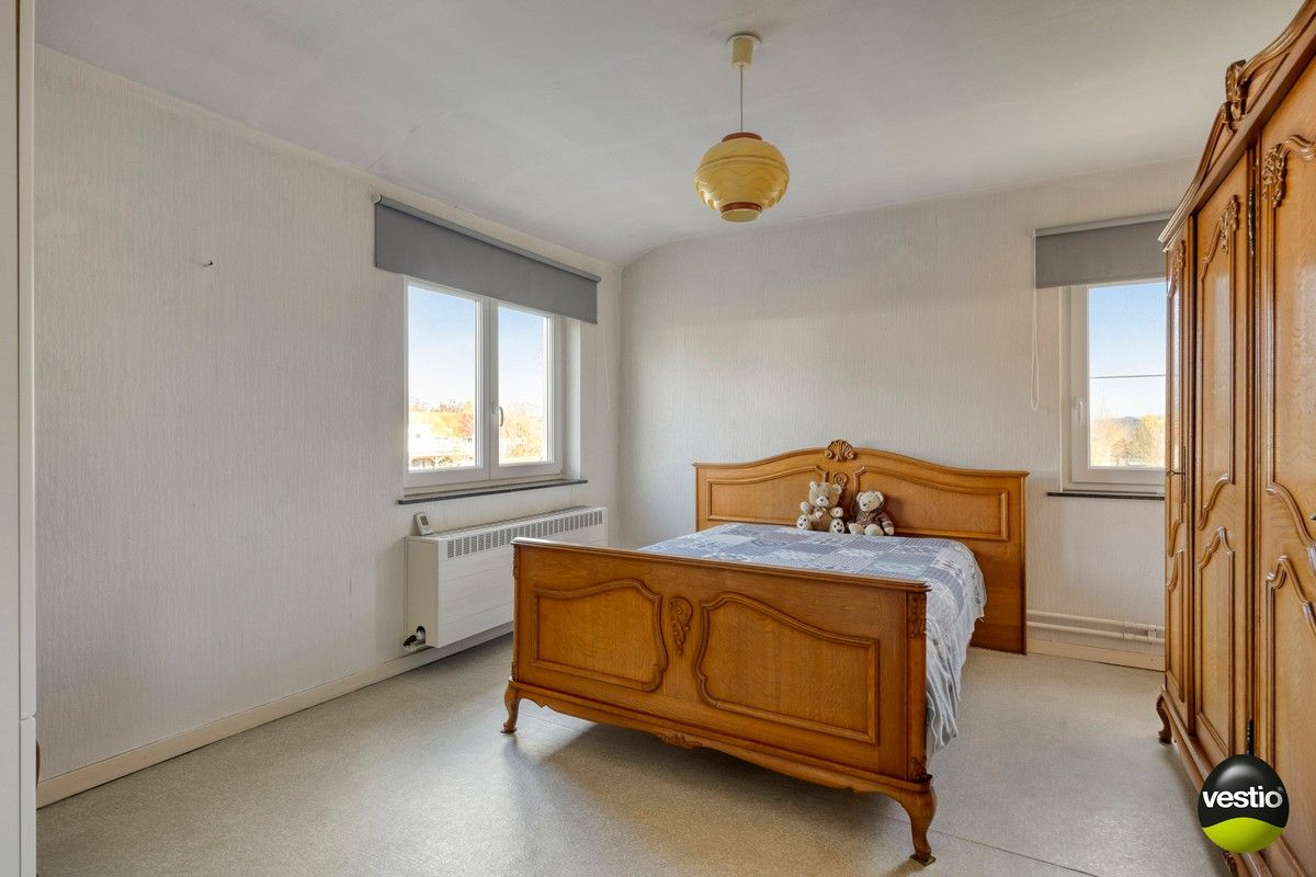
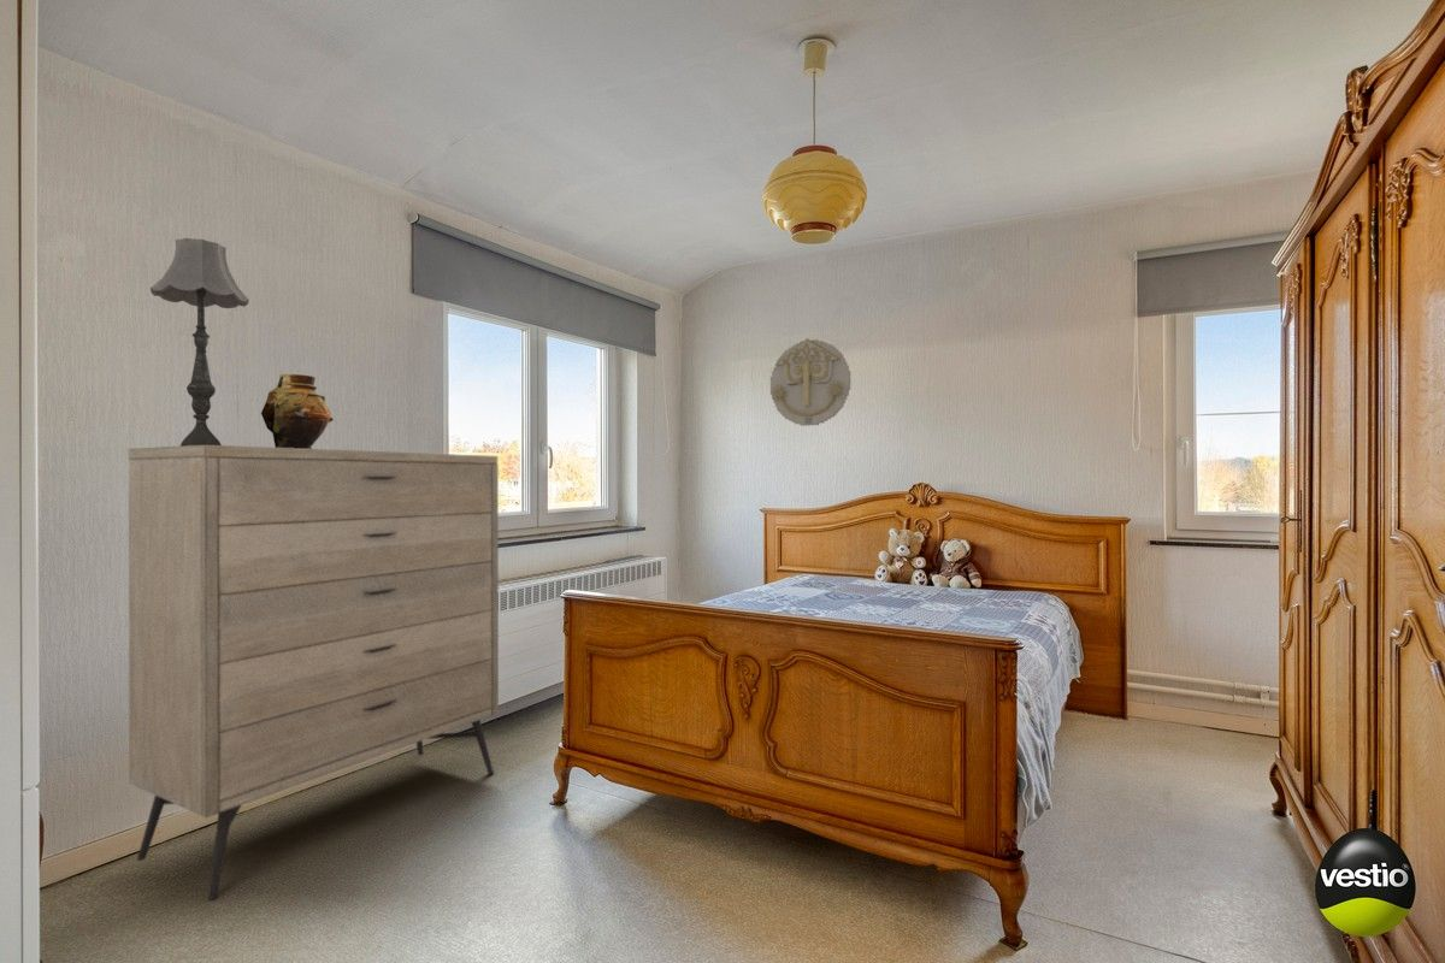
+ vase (299, 413)
+ wall decoration (808, 382)
+ dresser (337, 631)
+ table lamp (200, 345)
